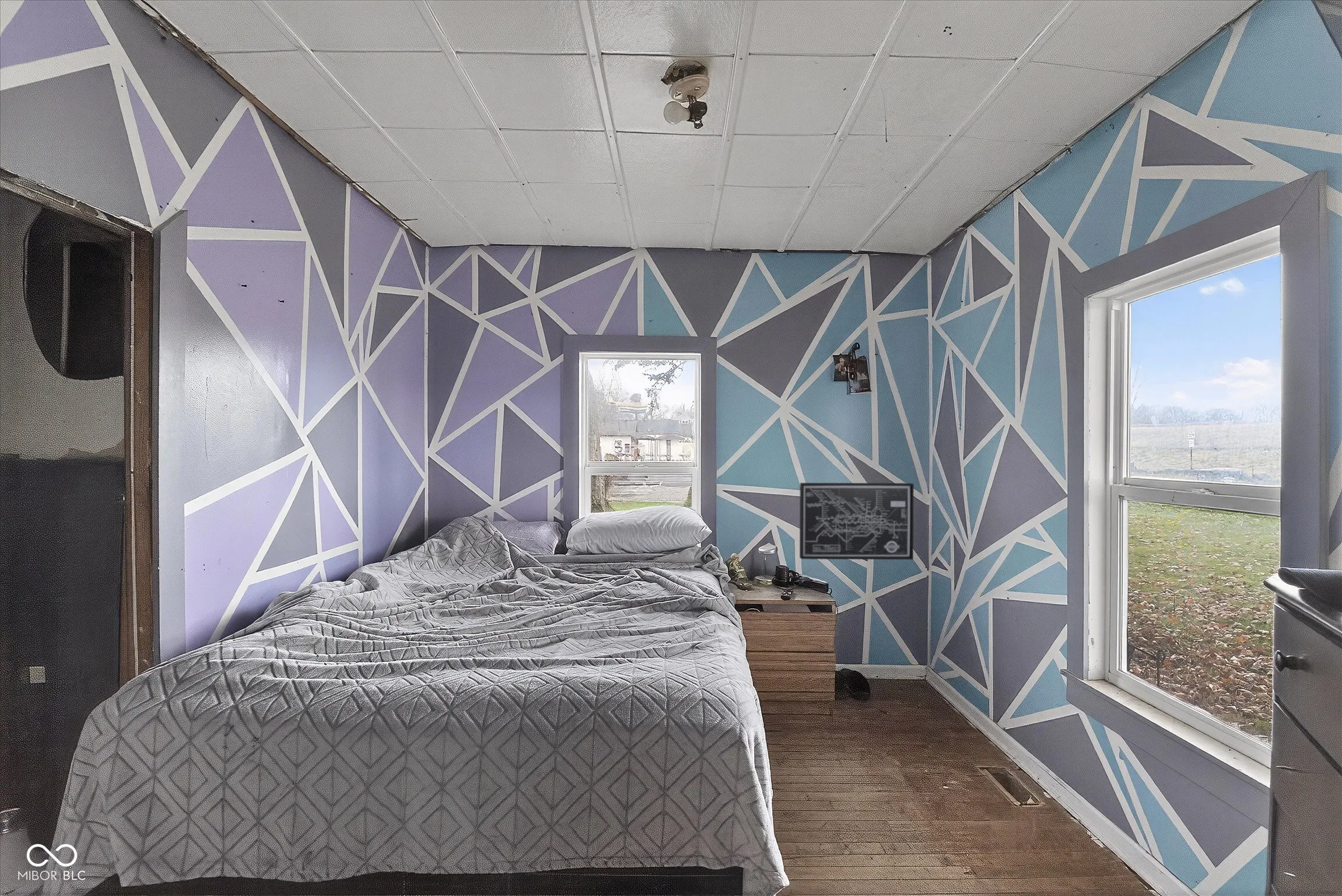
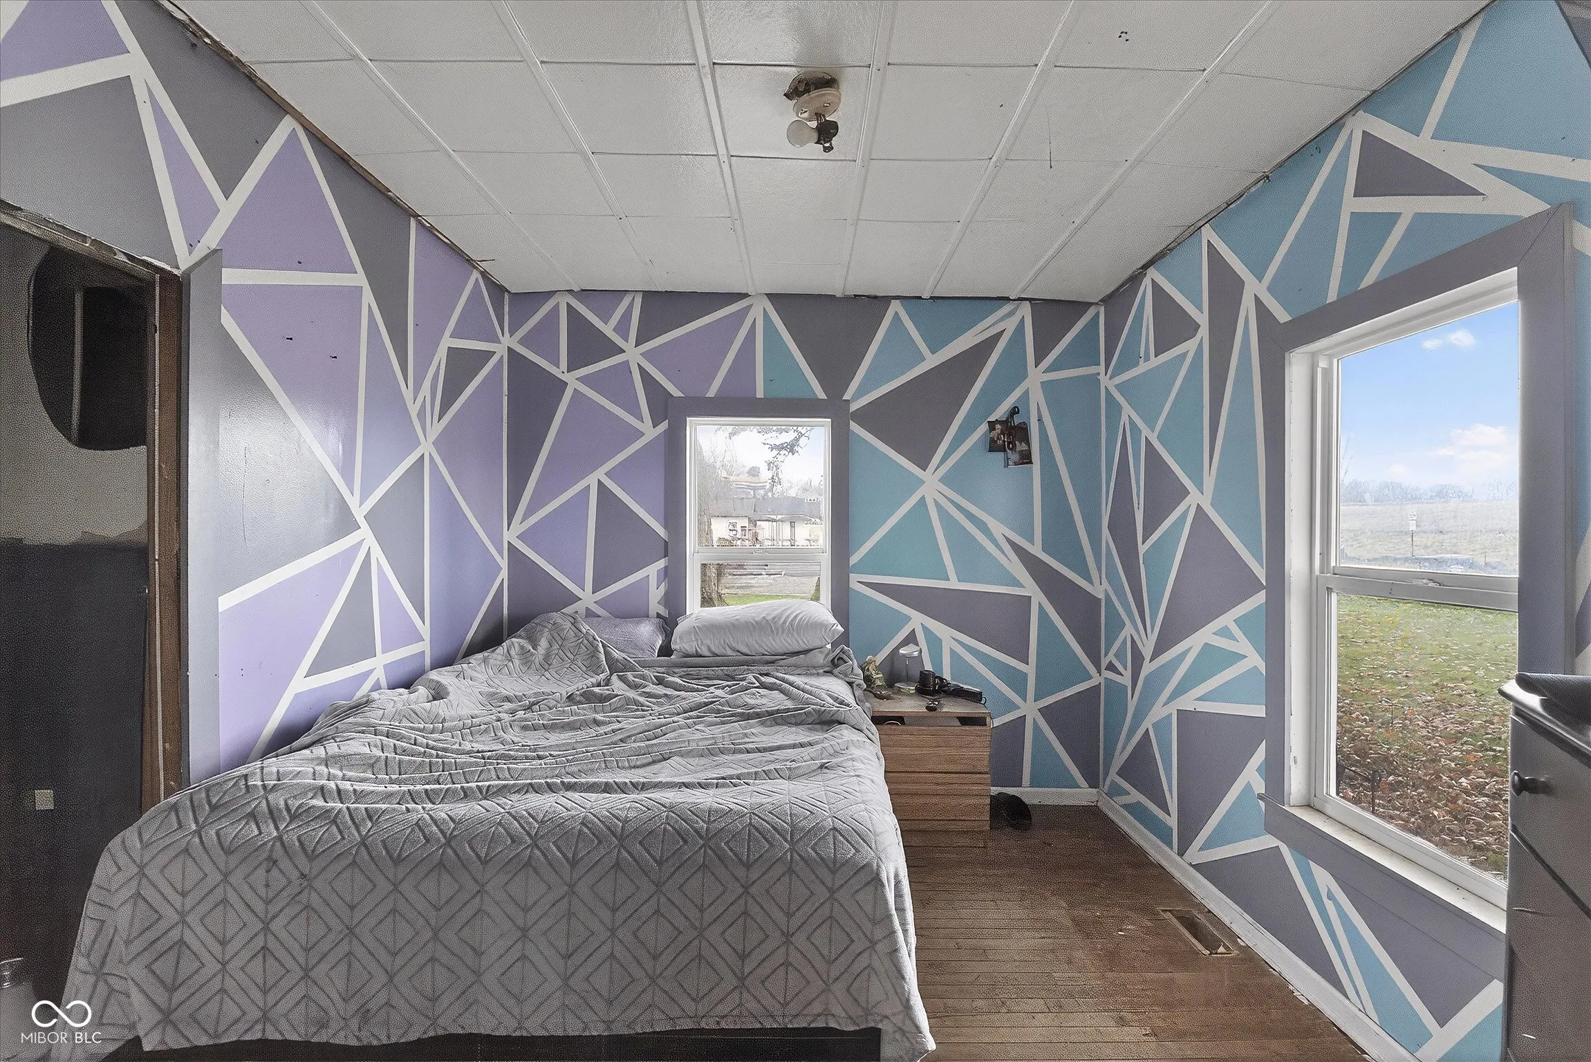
- wall art (856, 521)
